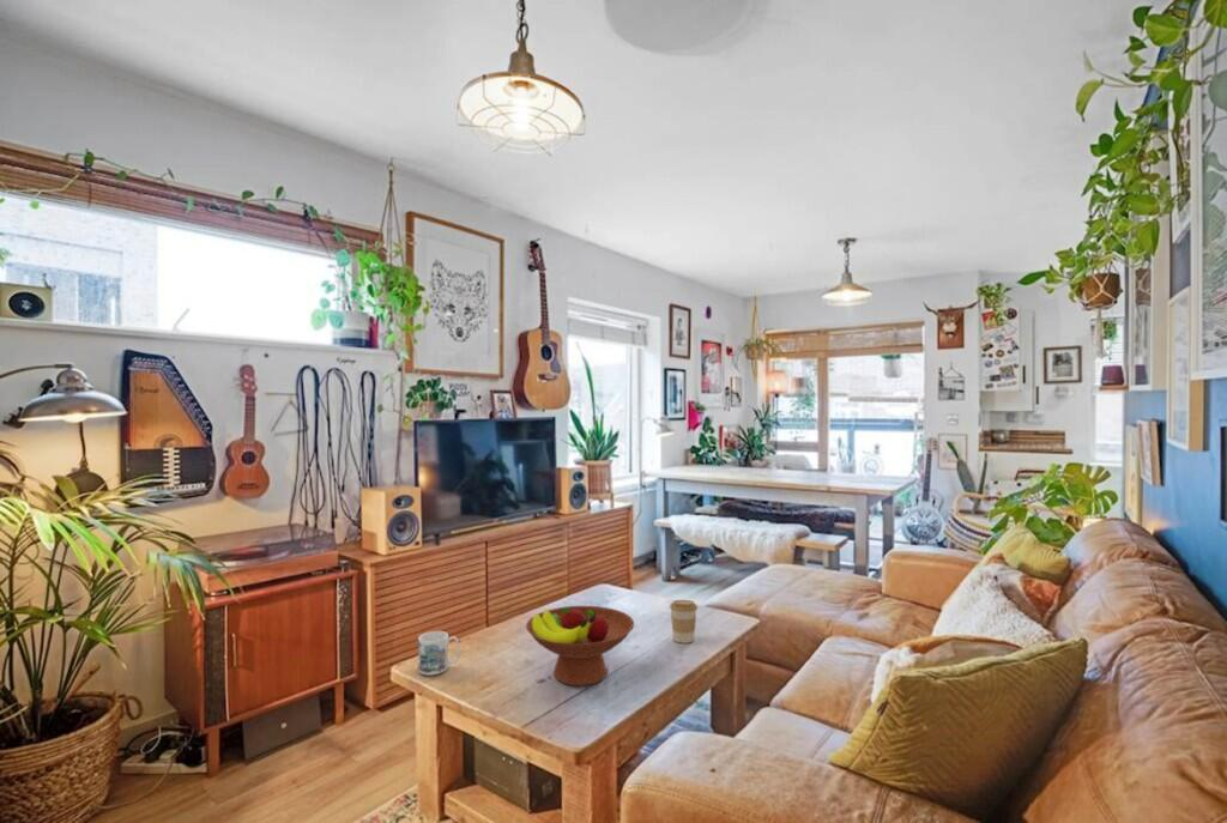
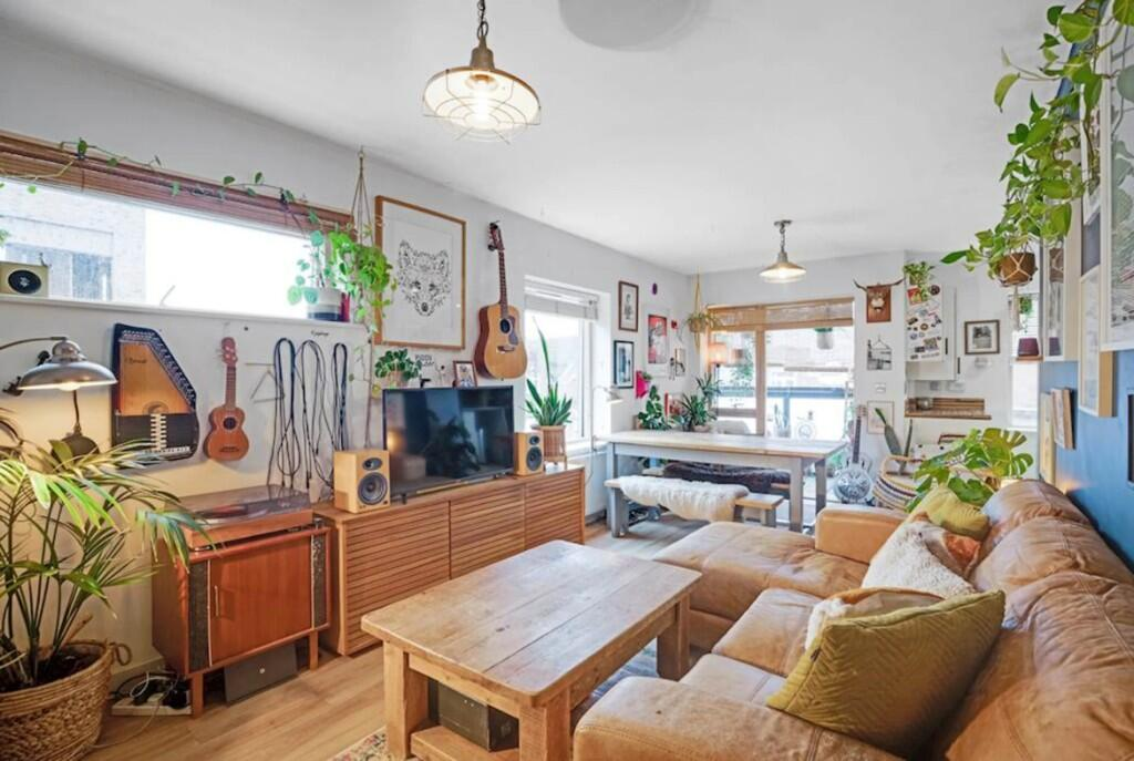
- fruit bowl (580, 639)
- mug (439, 652)
- coffee cup (683, 619)
